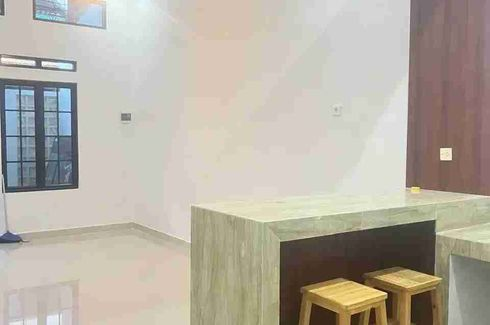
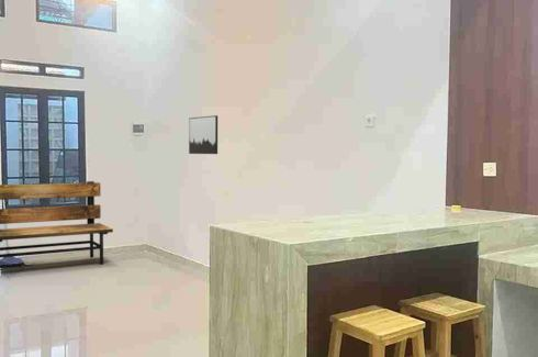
+ bench (47, 226)
+ wall art (202, 135)
